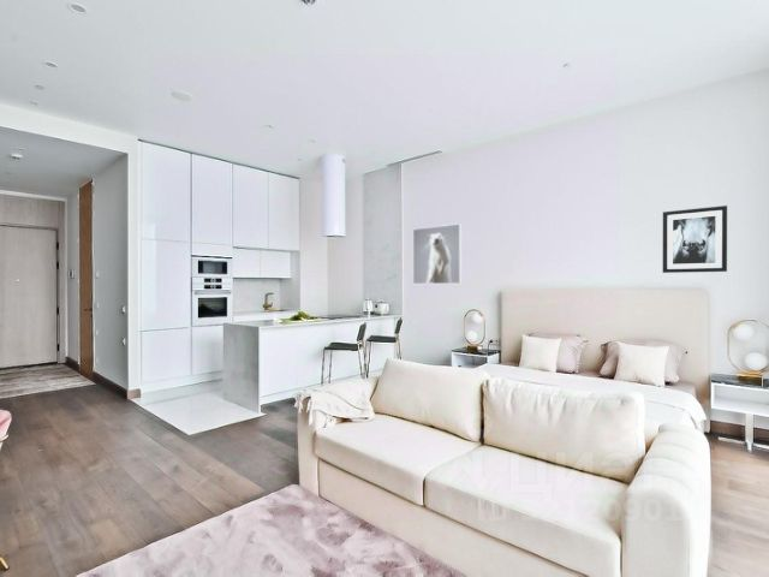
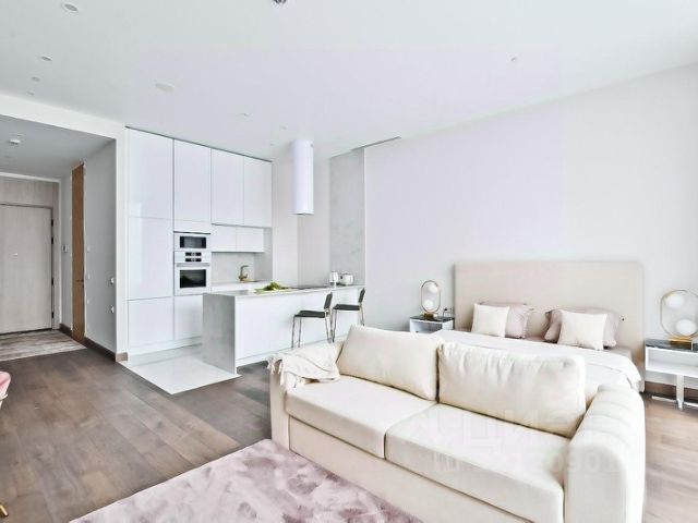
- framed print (436, 255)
- wall art (693, 240)
